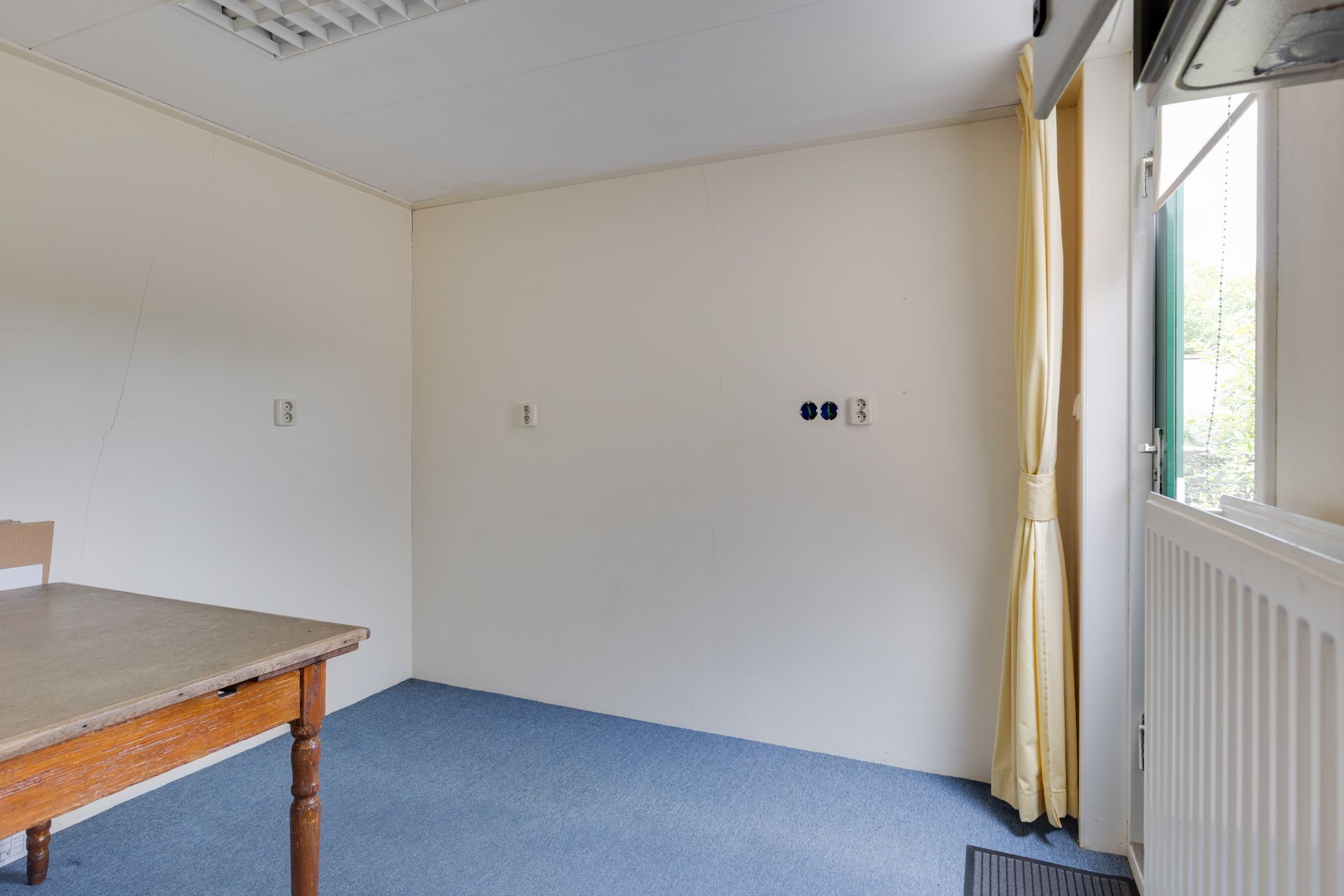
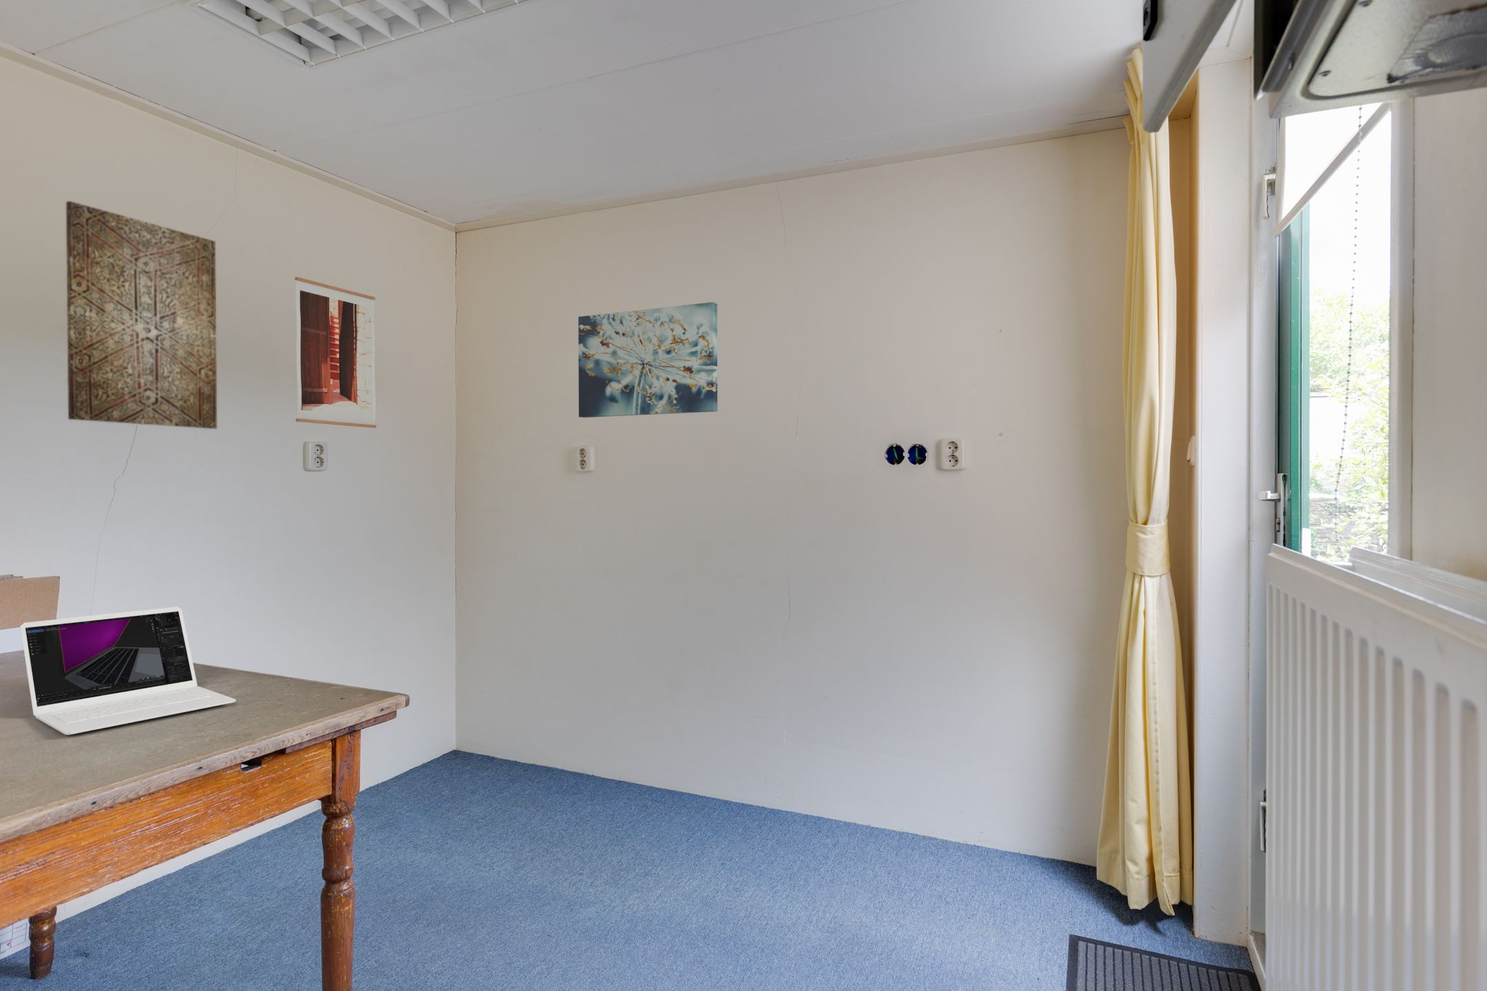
+ laptop (129, 658)
+ wall art (645, 362)
+ wall art (147, 323)
+ wall art (337, 356)
